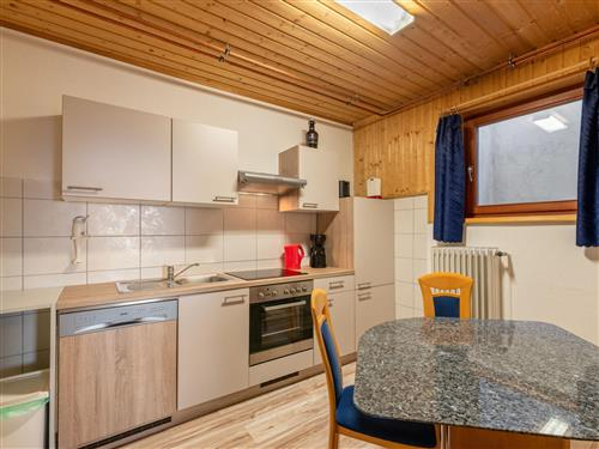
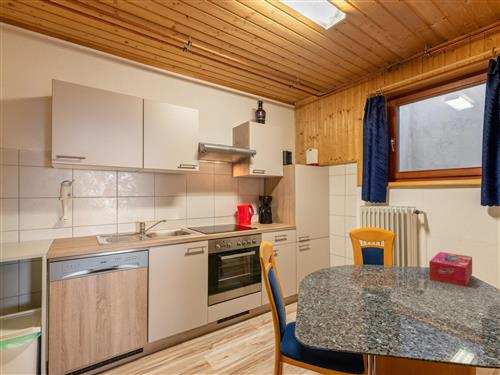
+ tissue box (451, 267)
